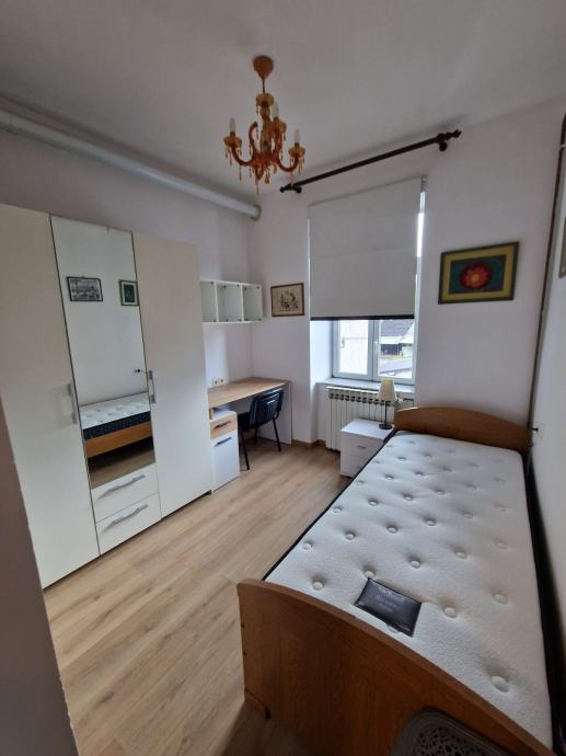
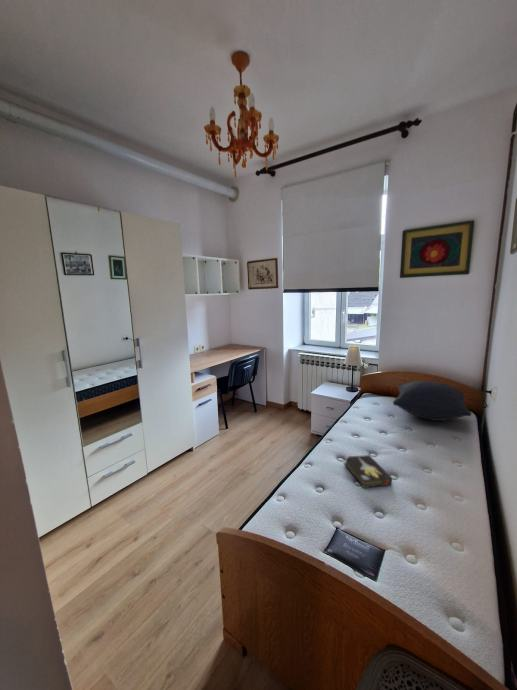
+ hardback book (366, 469)
+ pillow (429, 399)
